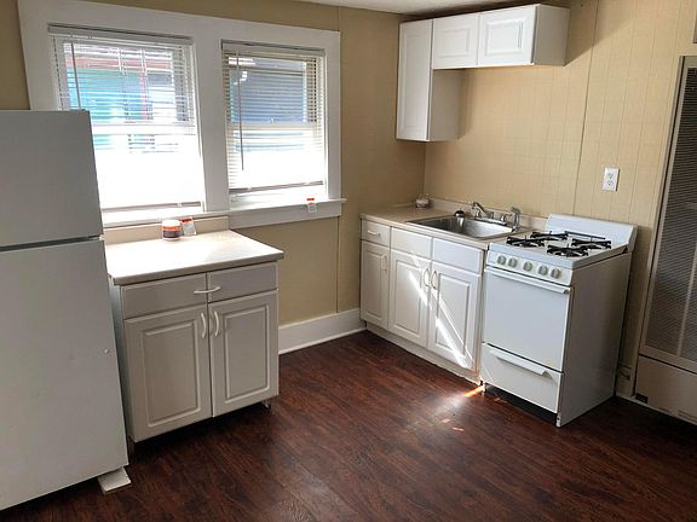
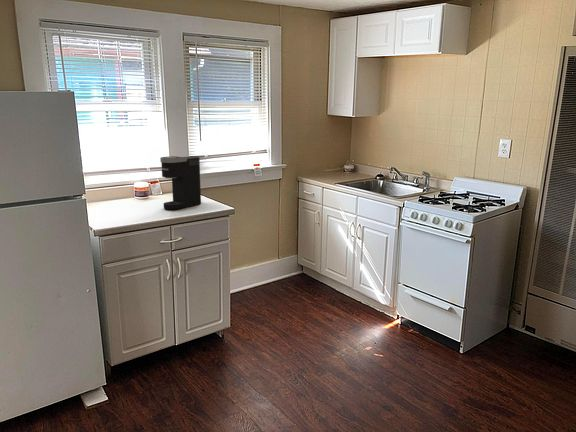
+ coffee maker (181, 181)
